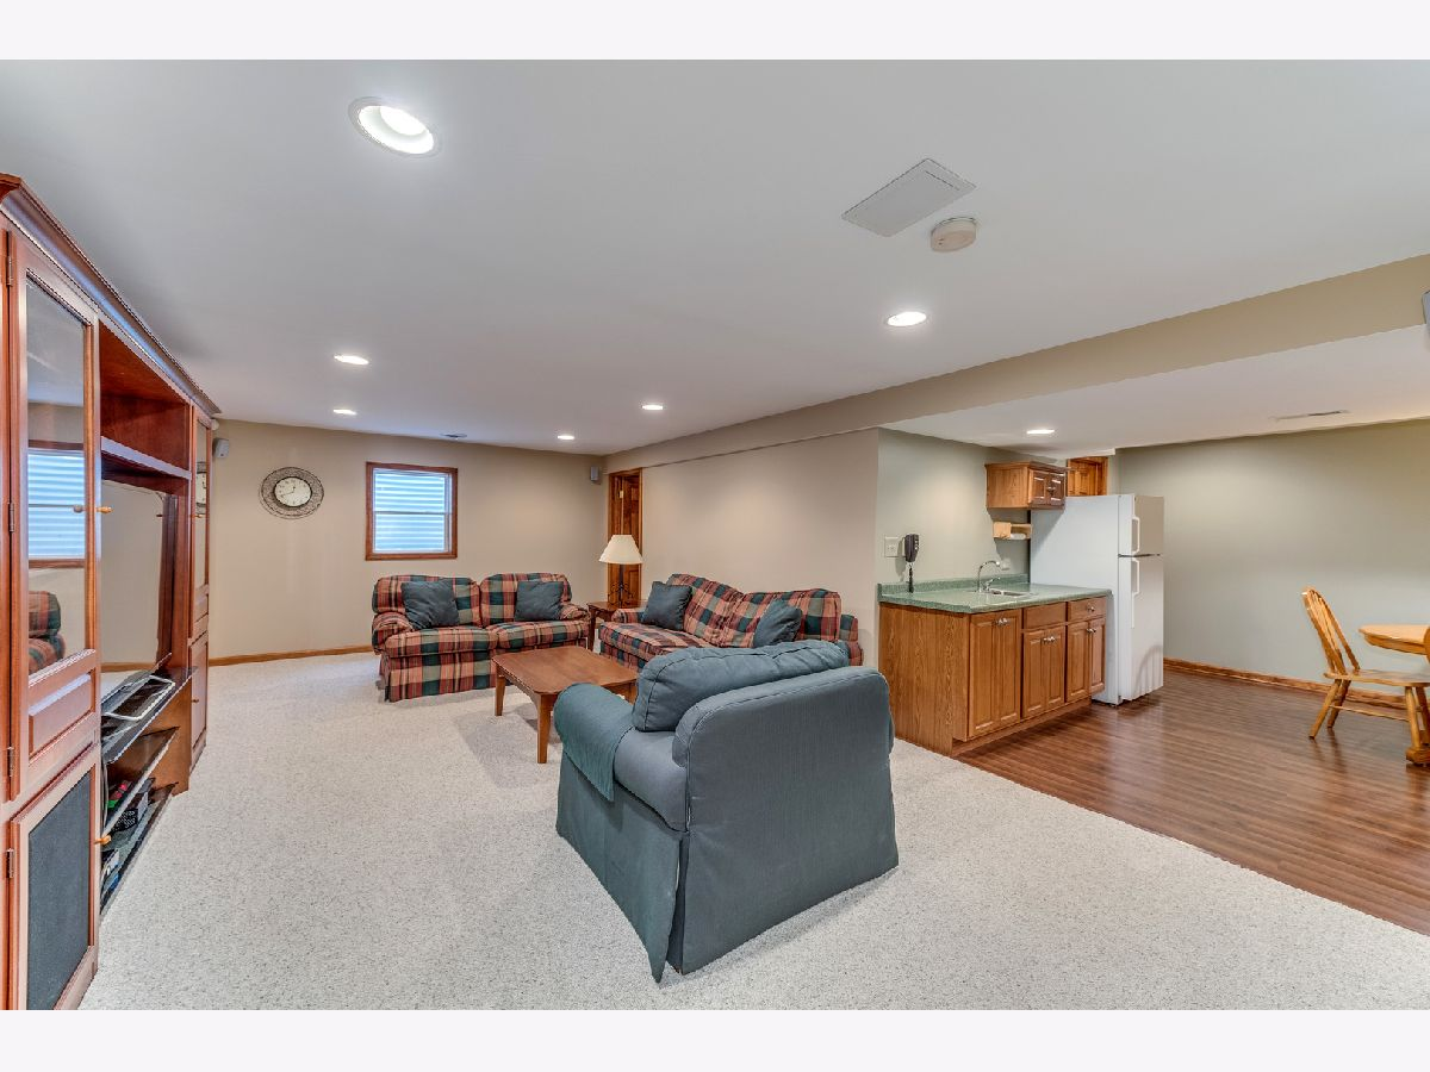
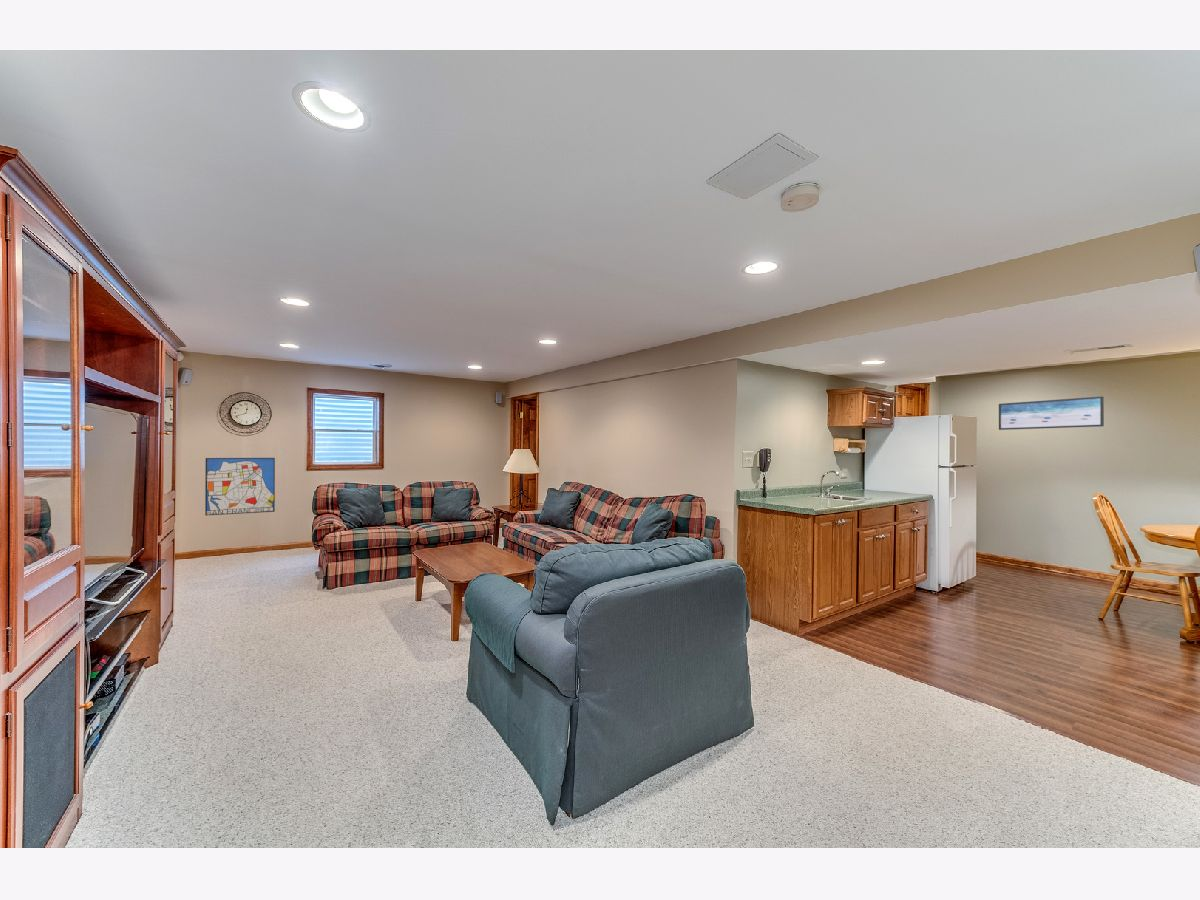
+ wall art (1047, 414)
+ wall art (241, 485)
